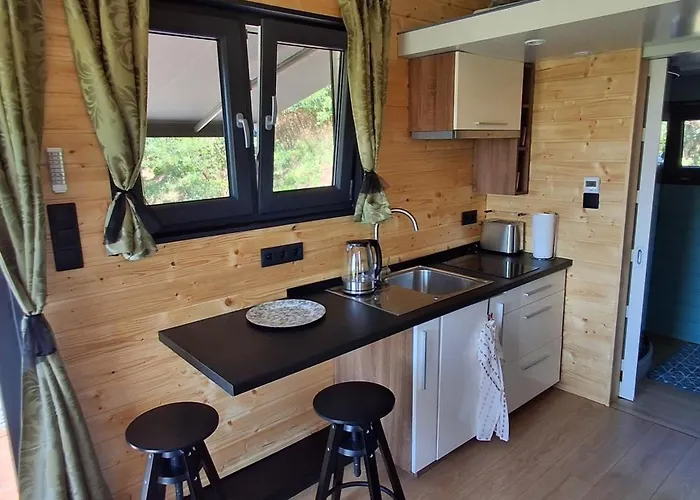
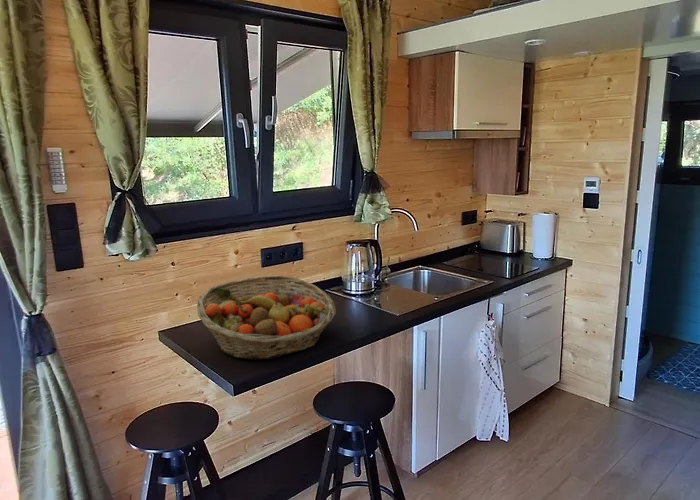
+ fruit basket (268, 314)
